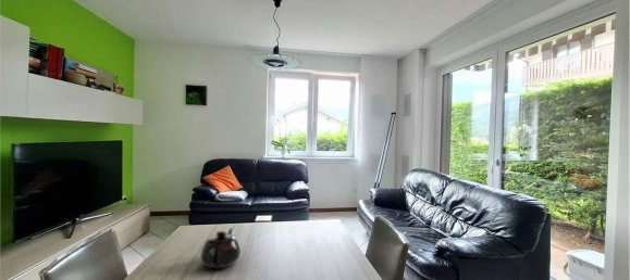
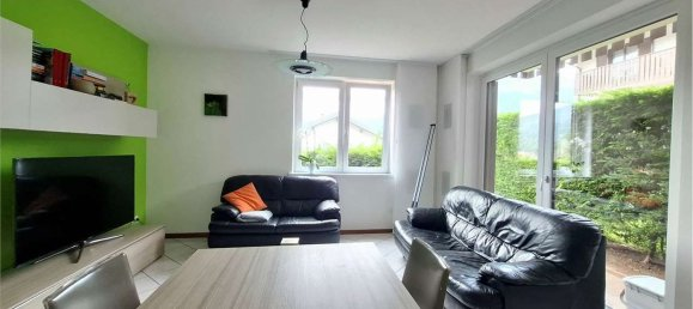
- teapot (221, 245)
